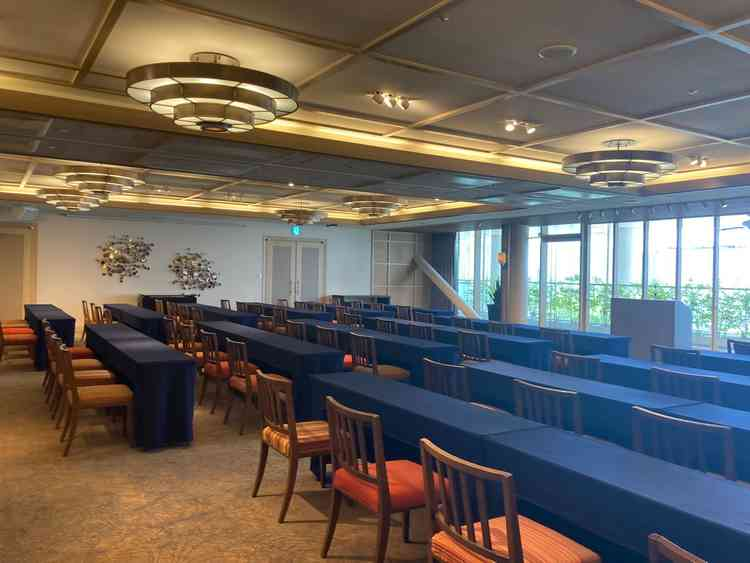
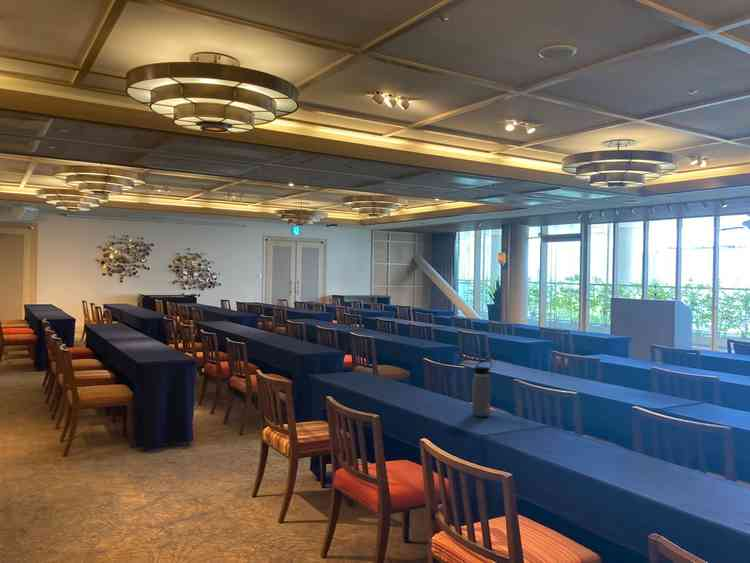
+ water bottle (481, 387)
